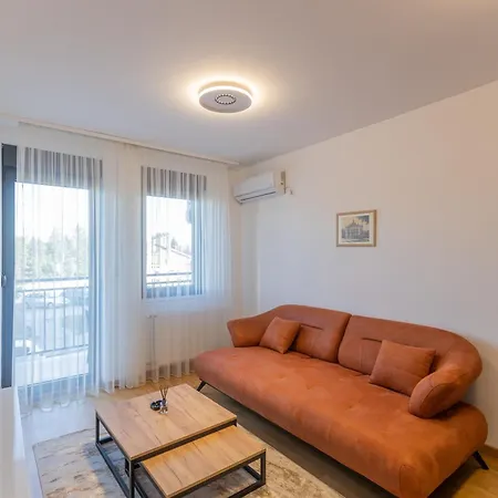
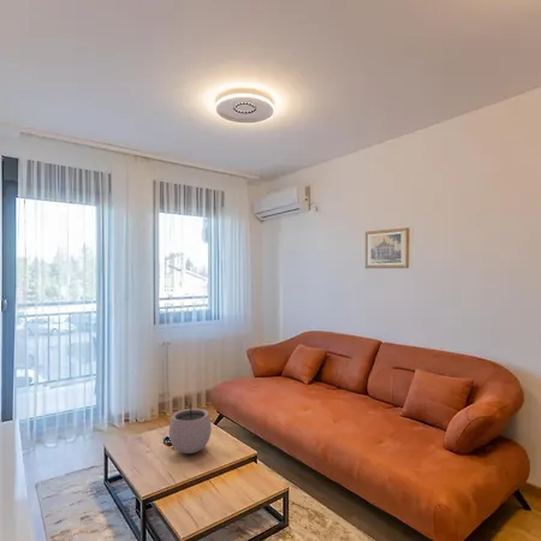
+ plant pot (190, 424)
